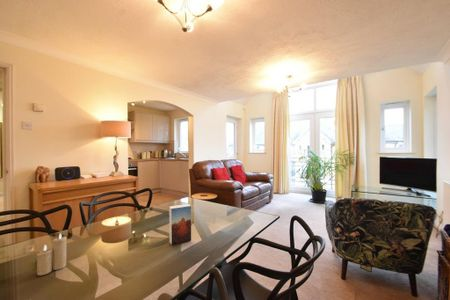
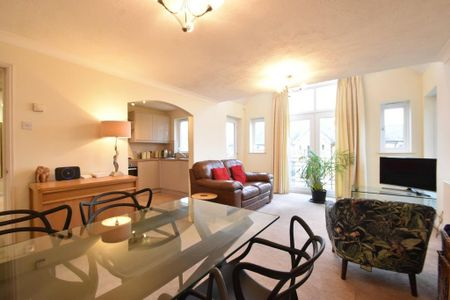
- candle (51, 252)
- book (180, 223)
